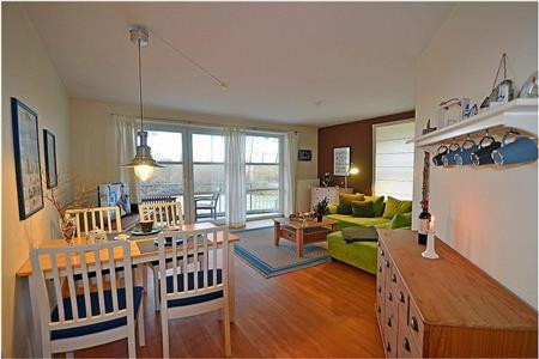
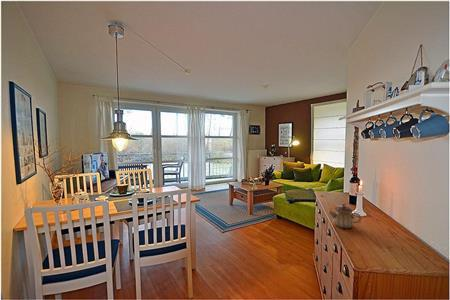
+ teapot (344, 214)
